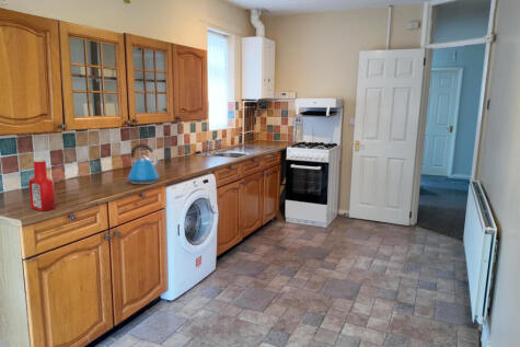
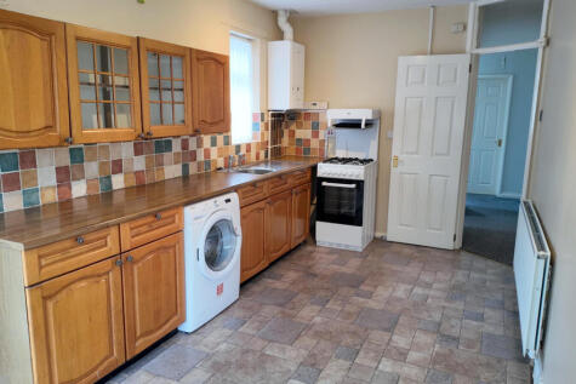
- soap bottle (41, 183)
- kettle (141, 162)
